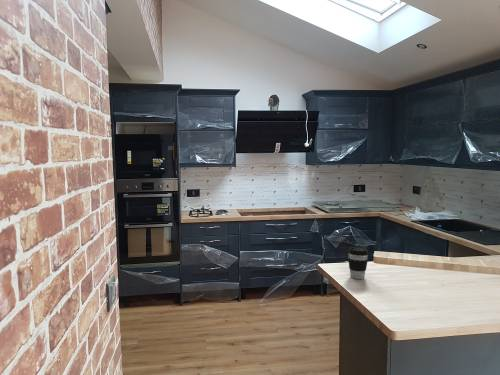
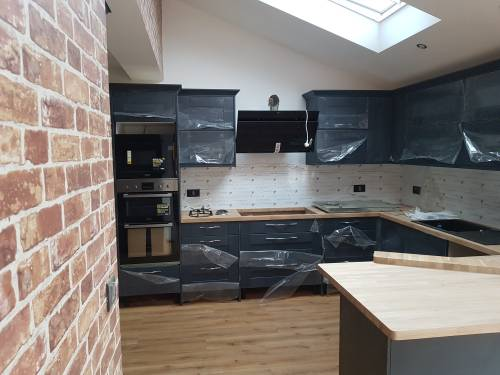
- coffee cup (357, 262)
